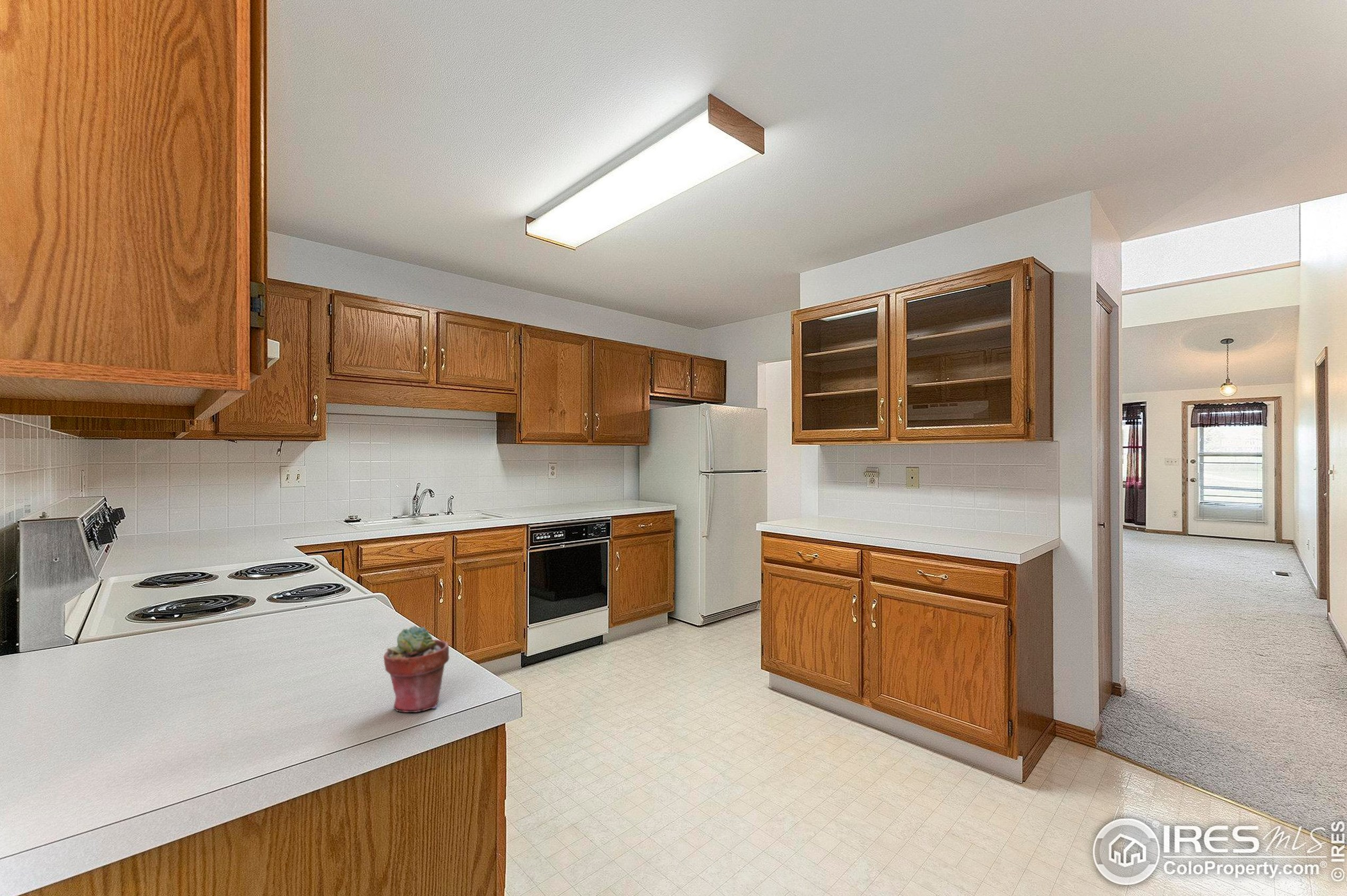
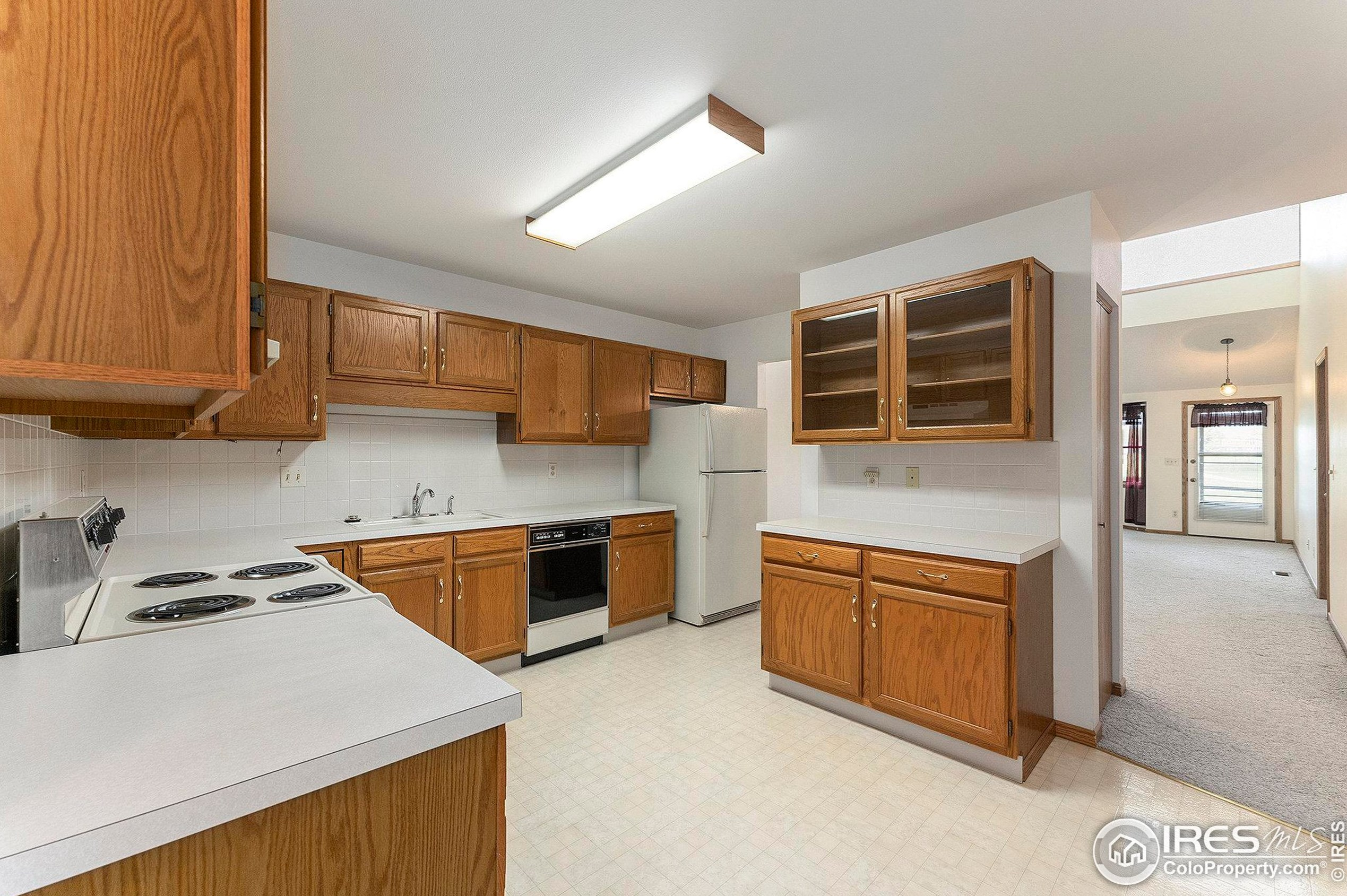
- potted succulent (417, 665)
